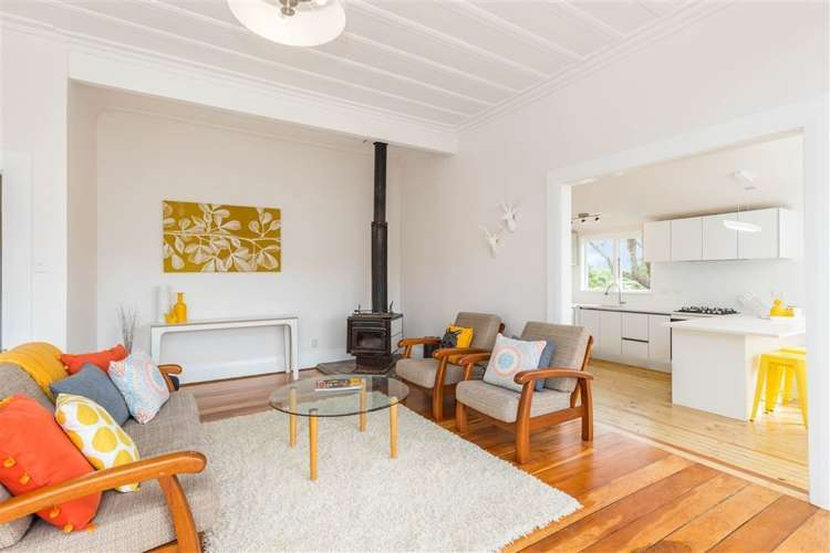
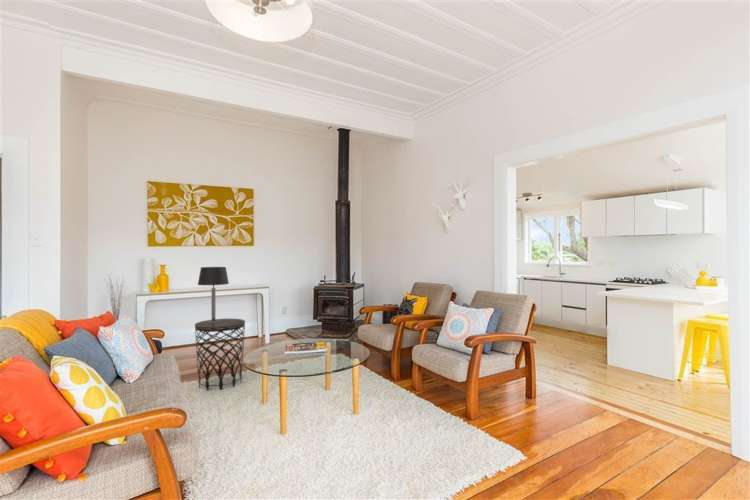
+ table lamp (213, 294)
+ side table (222, 350)
